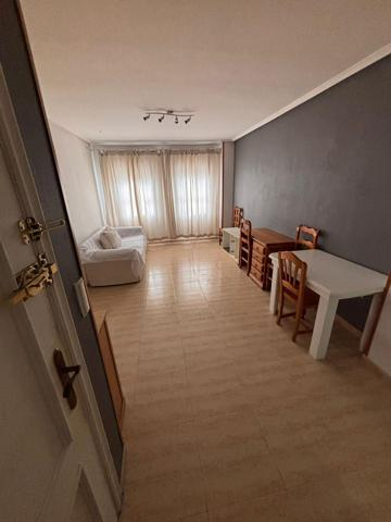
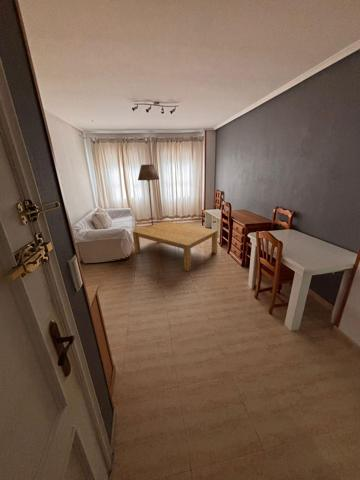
+ coffee table (175, 241)
+ floor lamp (150, 197)
